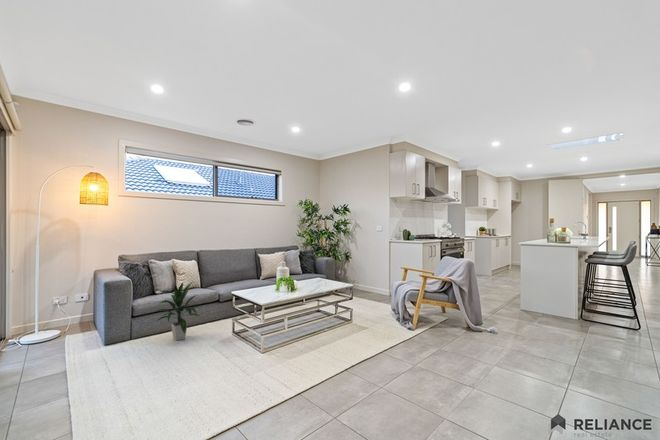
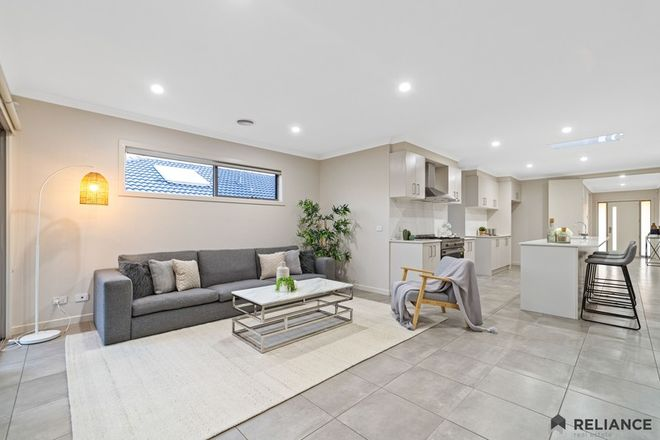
- indoor plant (178, 310)
